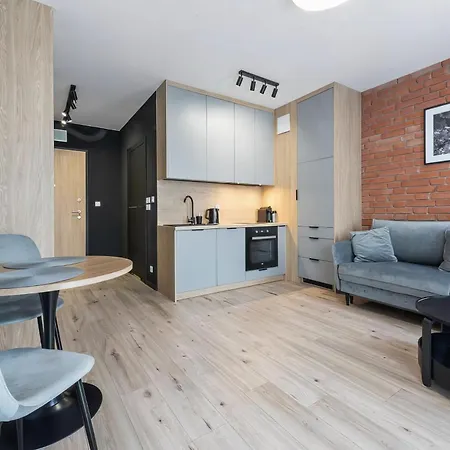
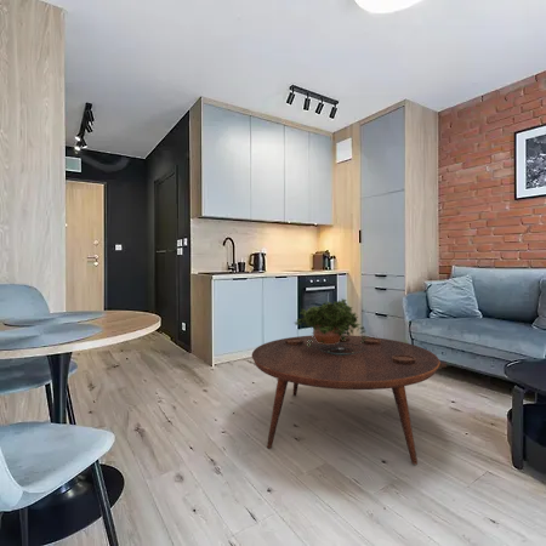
+ coffee table (341, 385)
+ potted plant (329, 323)
